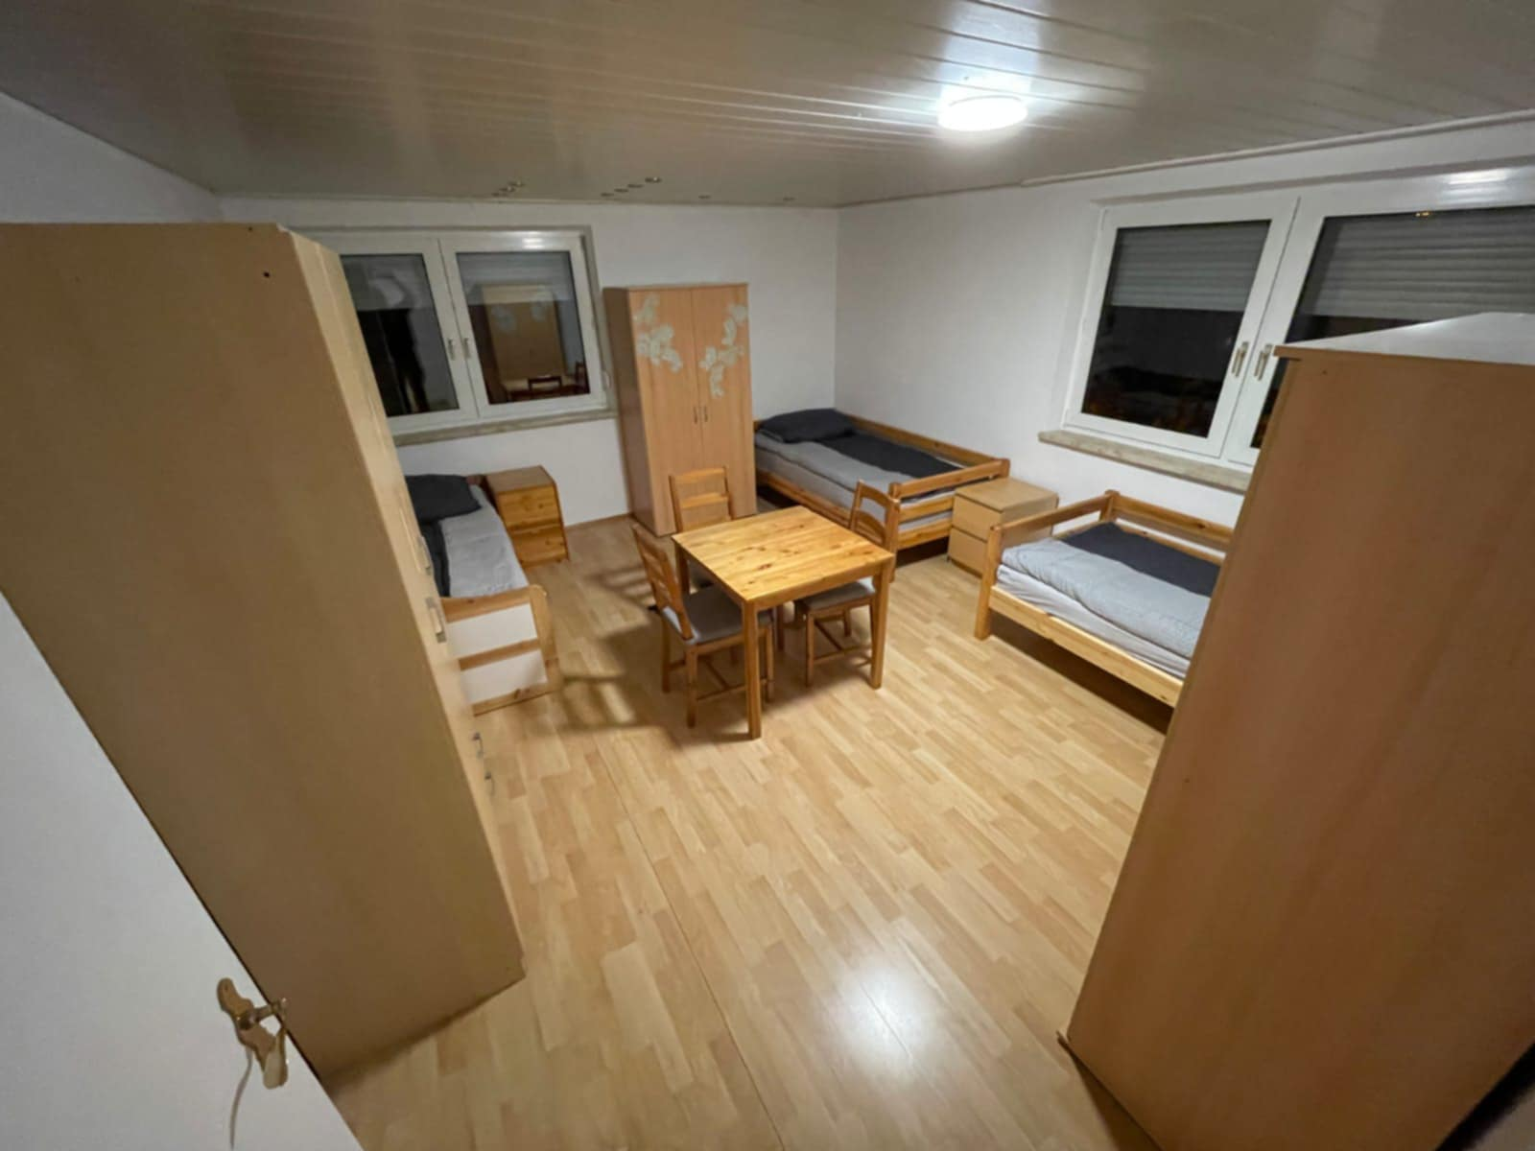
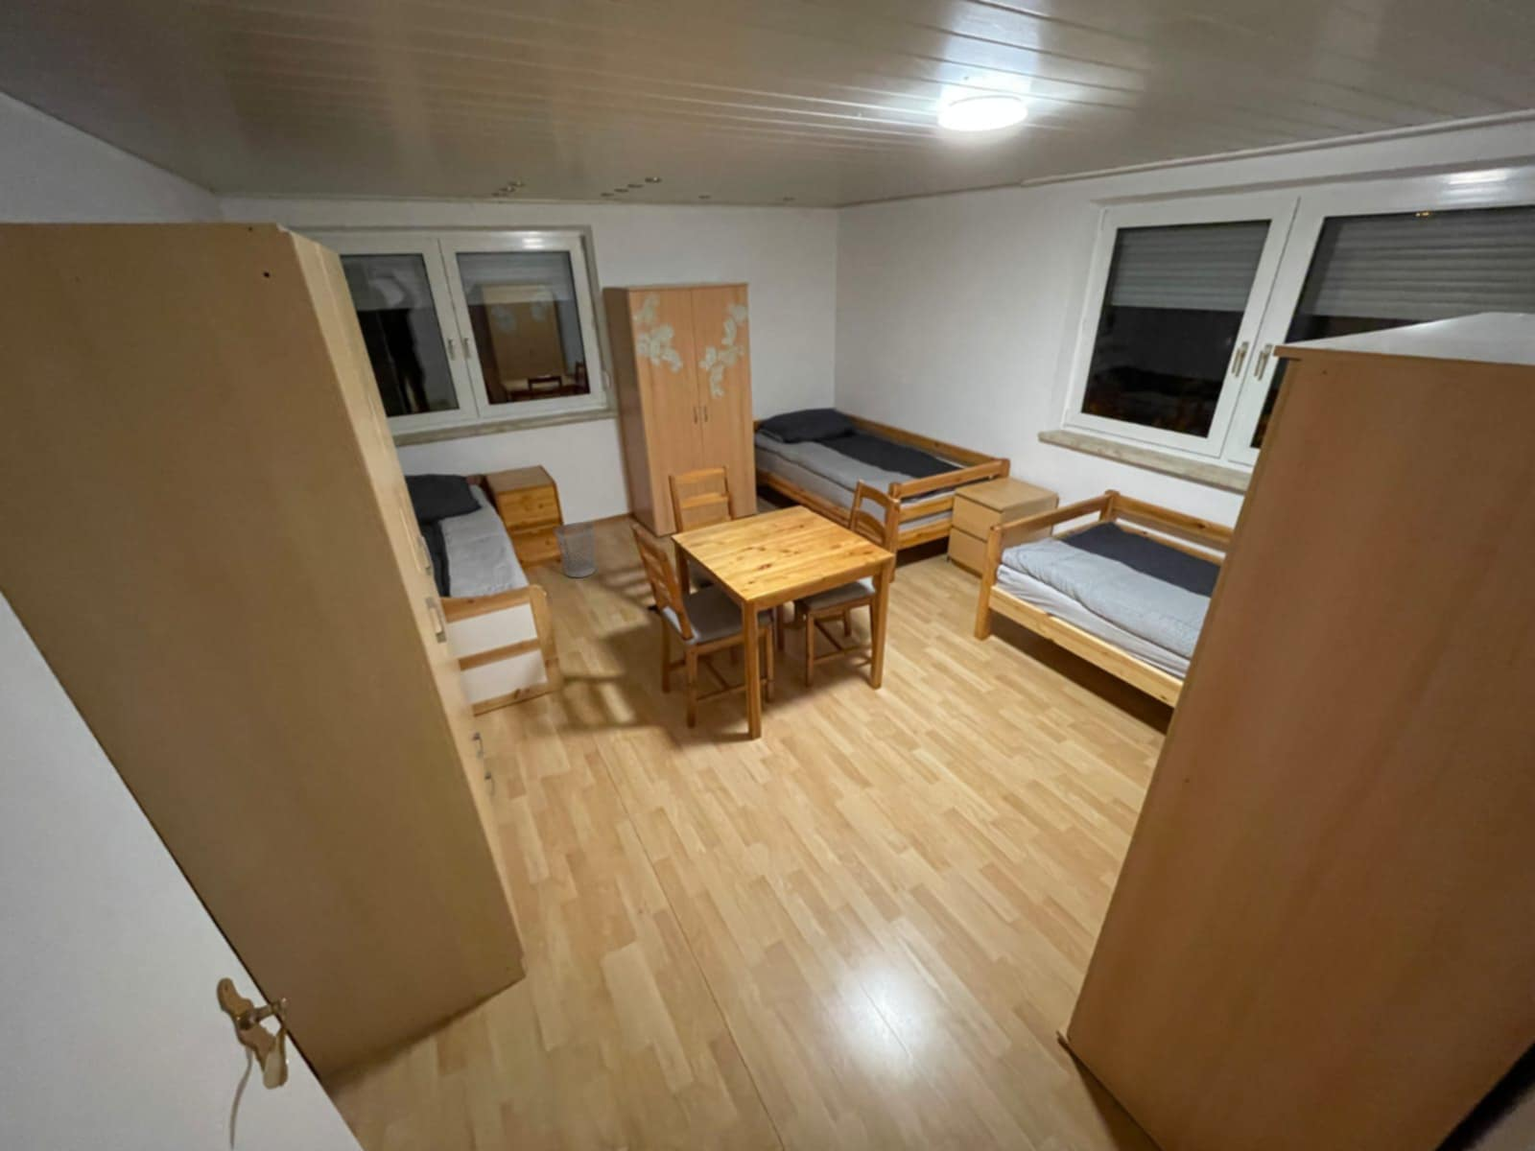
+ wastebasket (577, 550)
